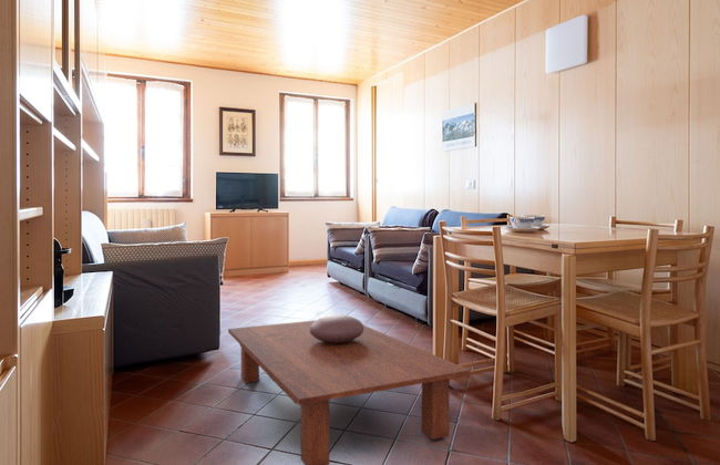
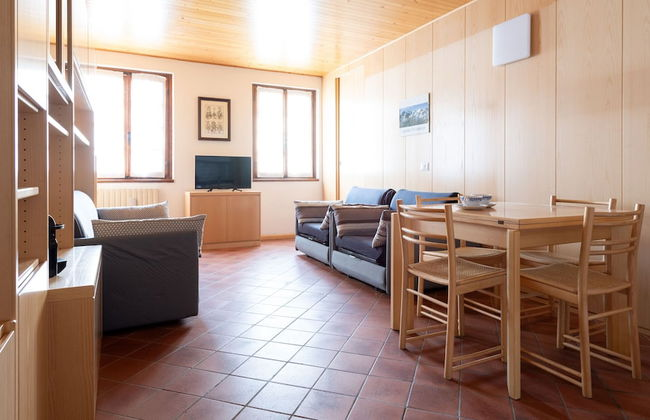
- decorative bowl (337, 328)
- coffee table (329, 374)
